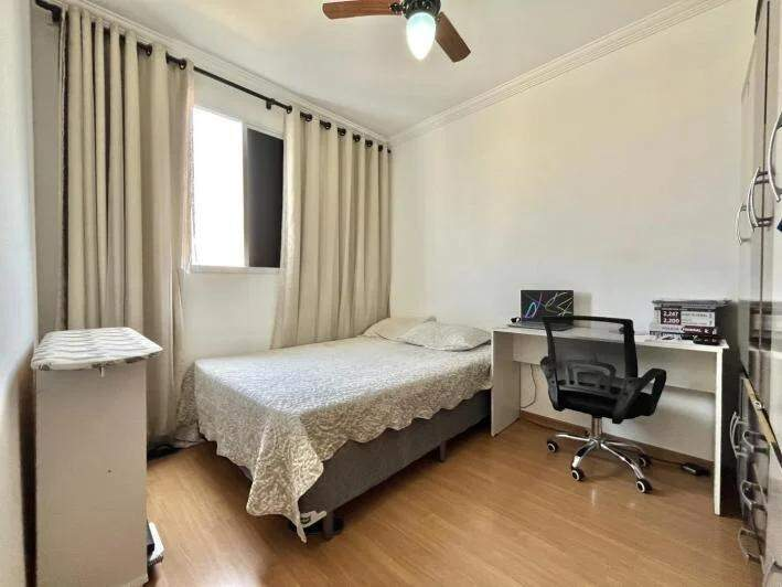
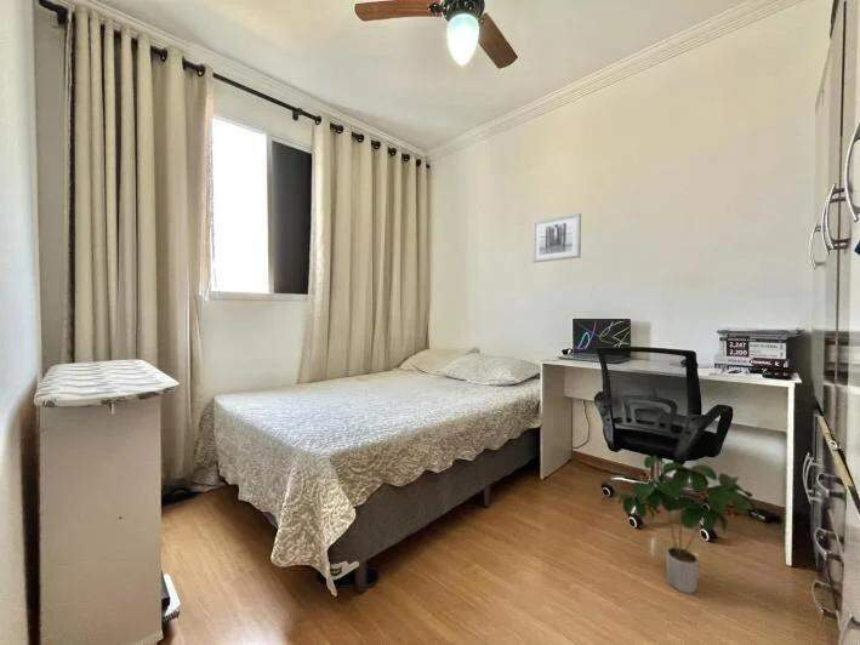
+ wall art (556, 239)
+ potted plant (680, 521)
